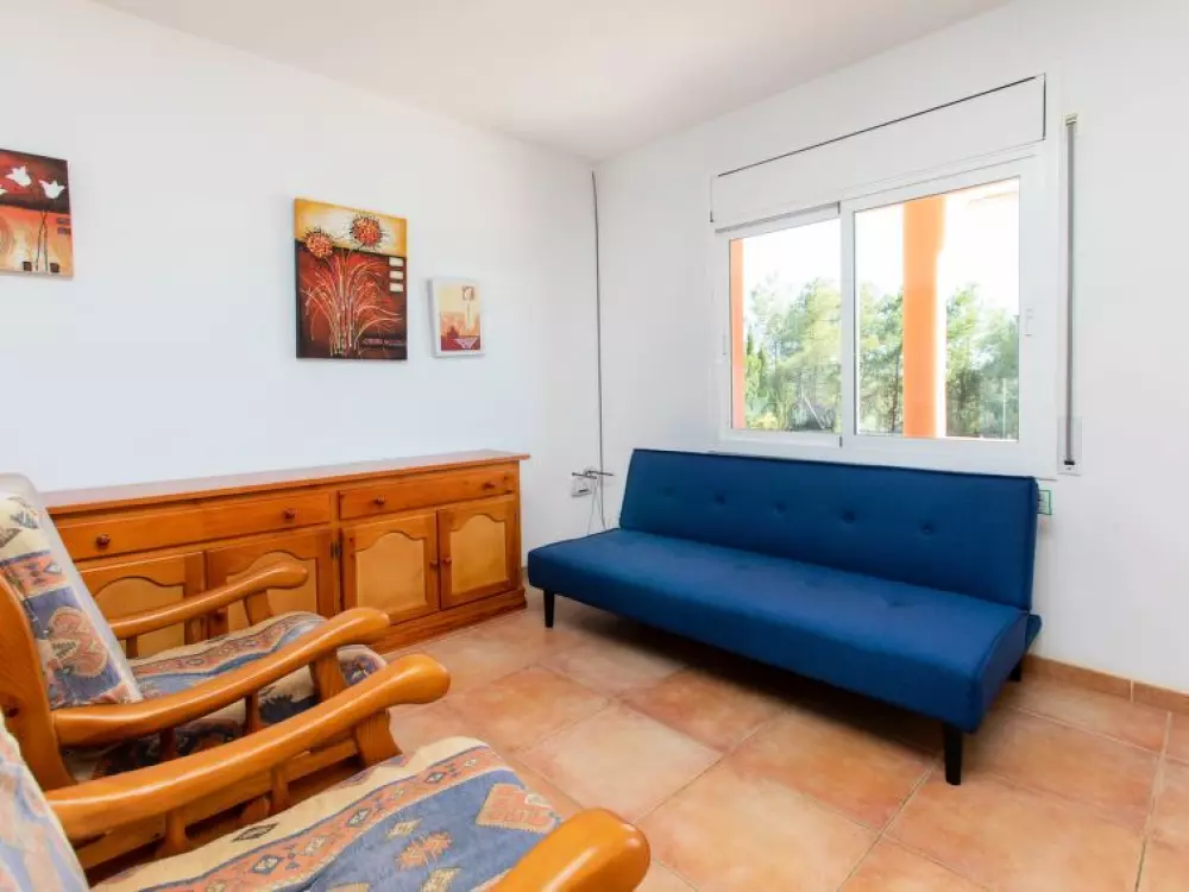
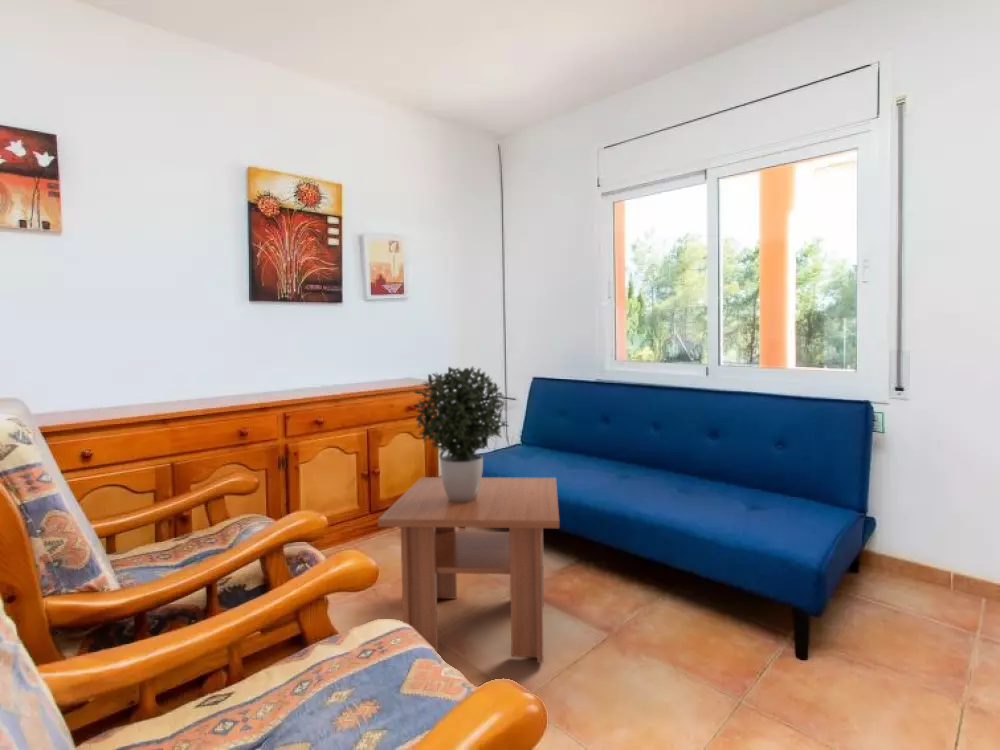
+ coffee table (480, 560)
+ potted plant (462, 432)
